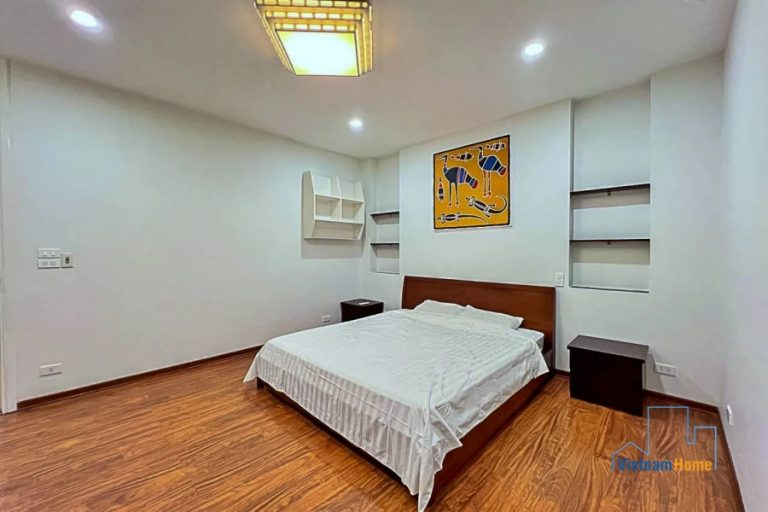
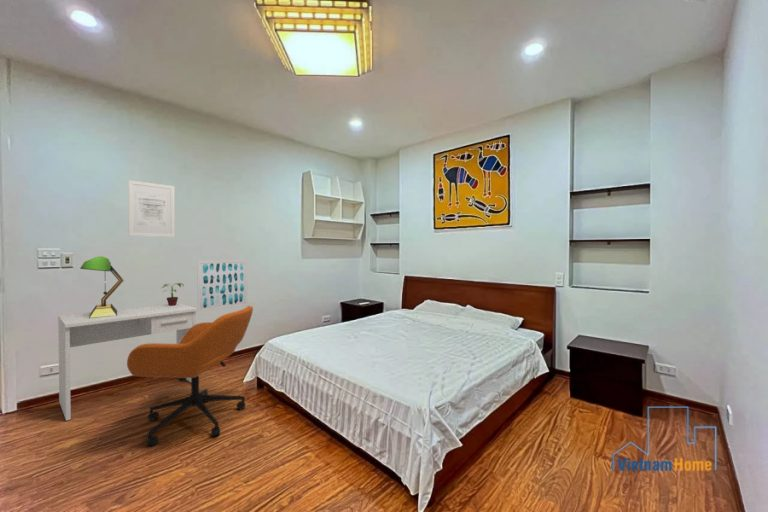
+ potted plant (172, 294)
+ desk (130, 337)
+ table lamp (105, 285)
+ wall art (223, 284)
+ office chair (195, 364)
+ wall art (152, 210)
